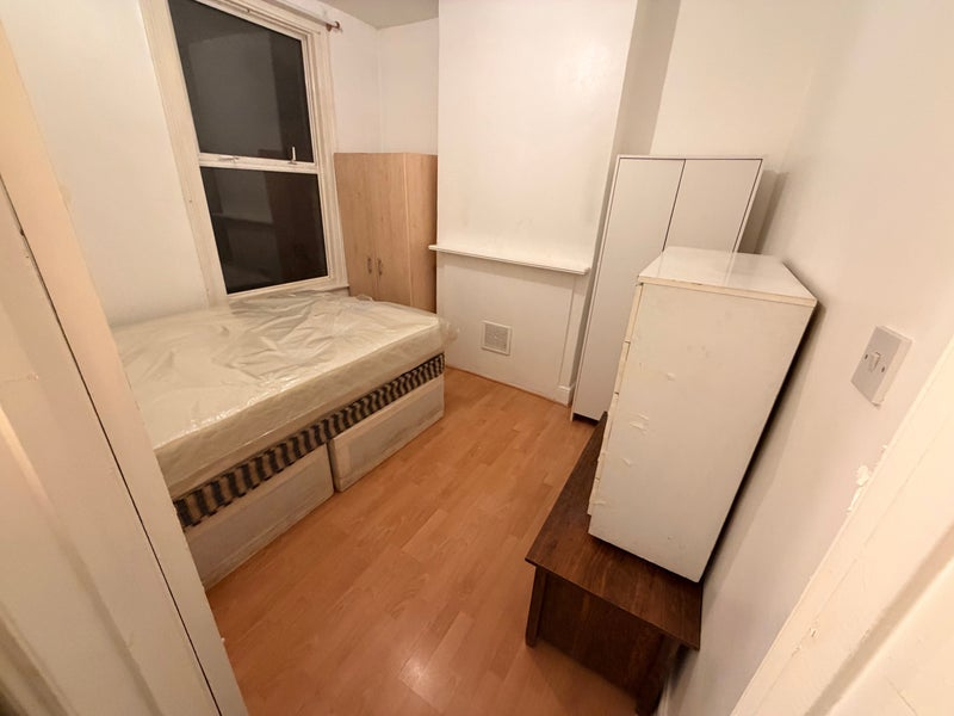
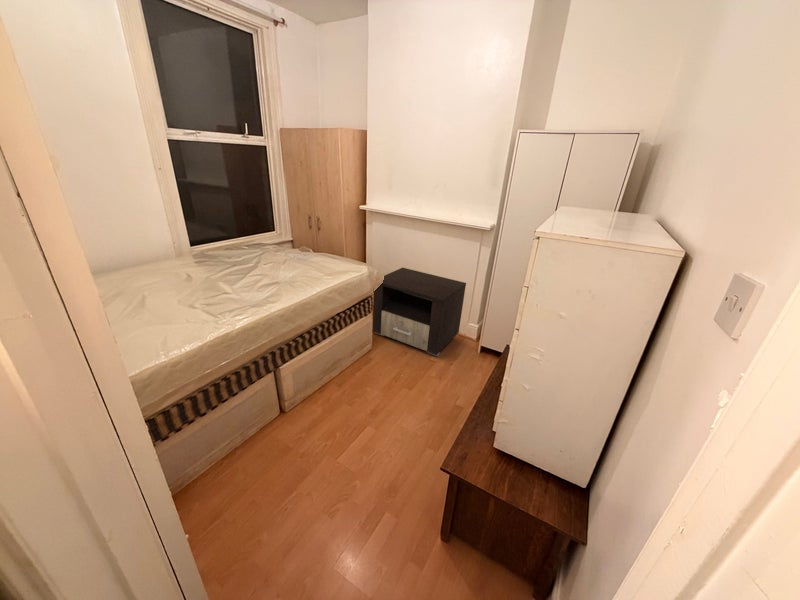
+ nightstand (417, 309)
